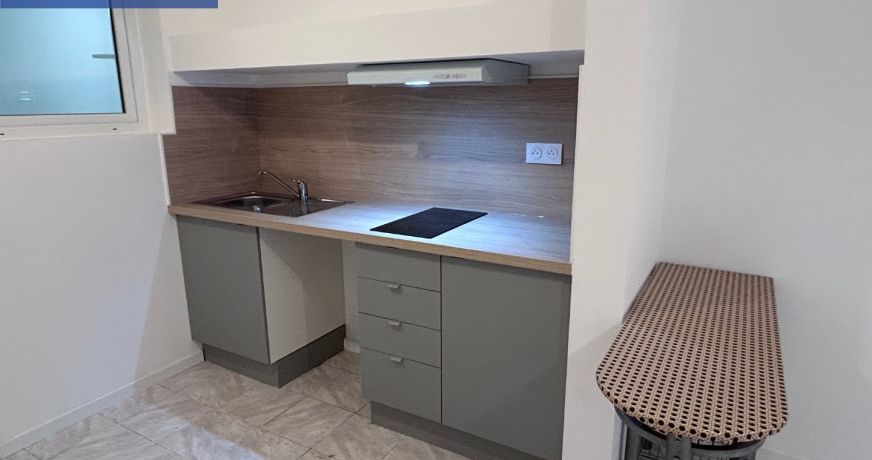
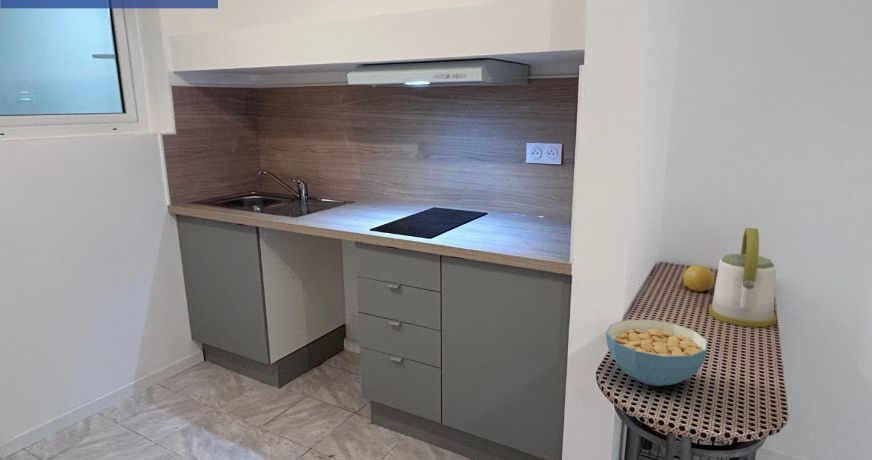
+ cereal bowl (654, 358)
+ fruit (698, 278)
+ kettle (746, 274)
